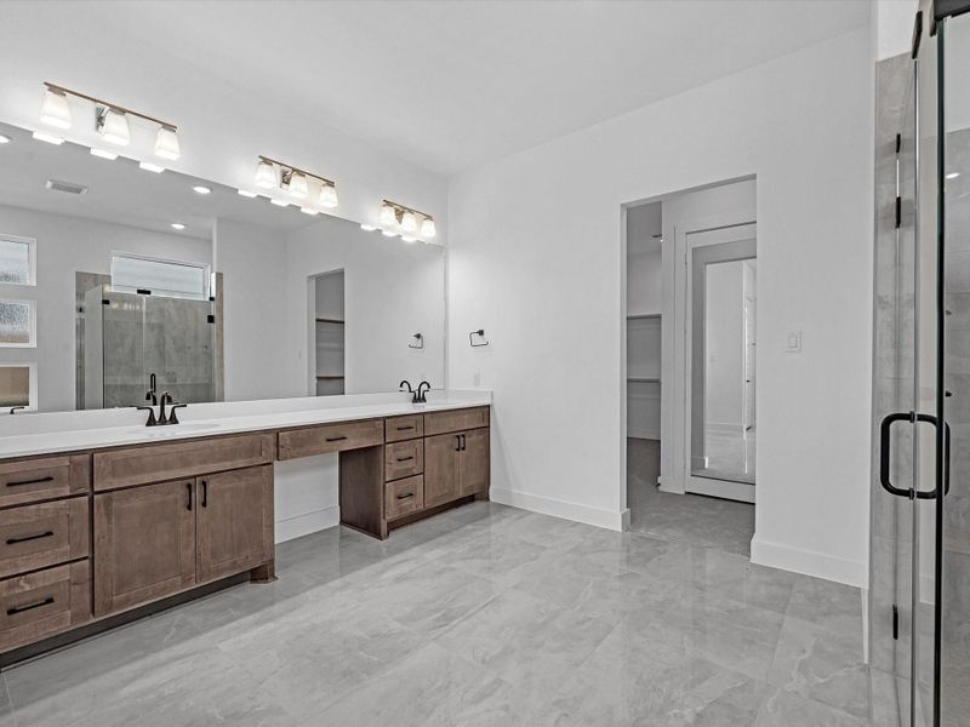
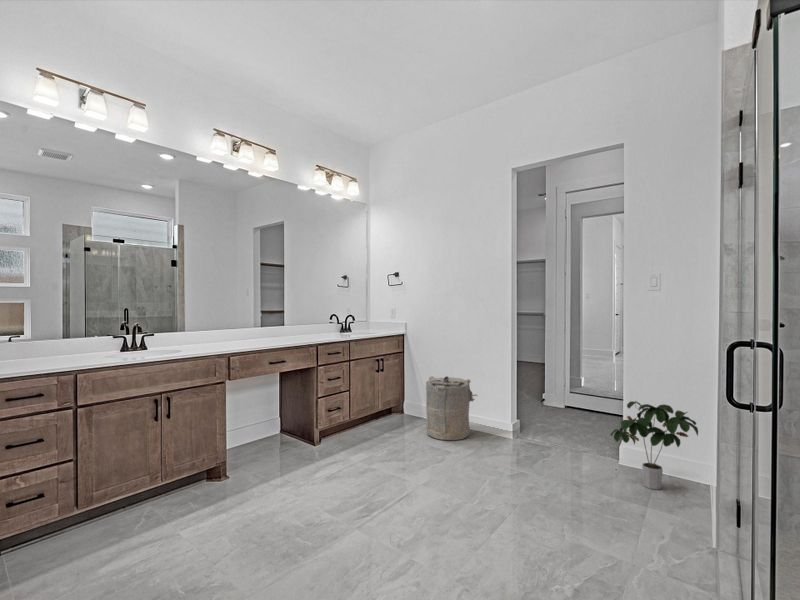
+ laundry hamper (446, 404)
+ potted plant (651, 443)
